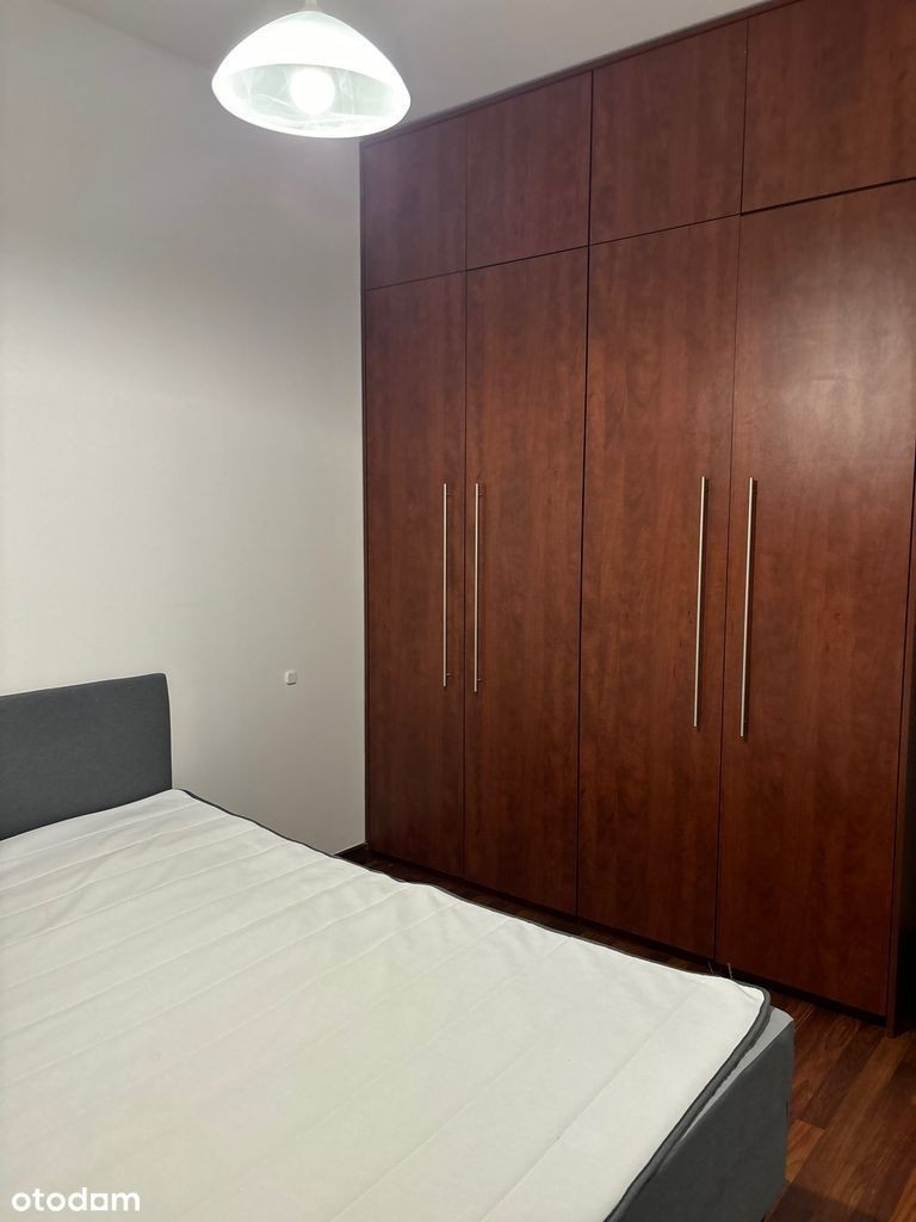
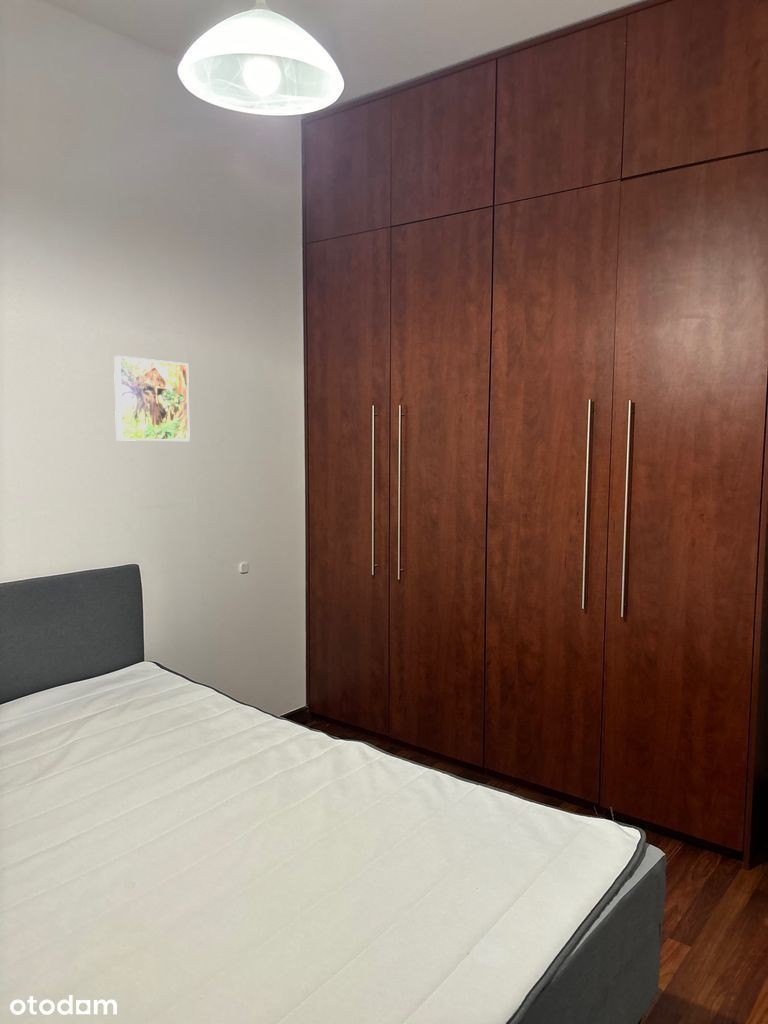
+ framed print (153, 400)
